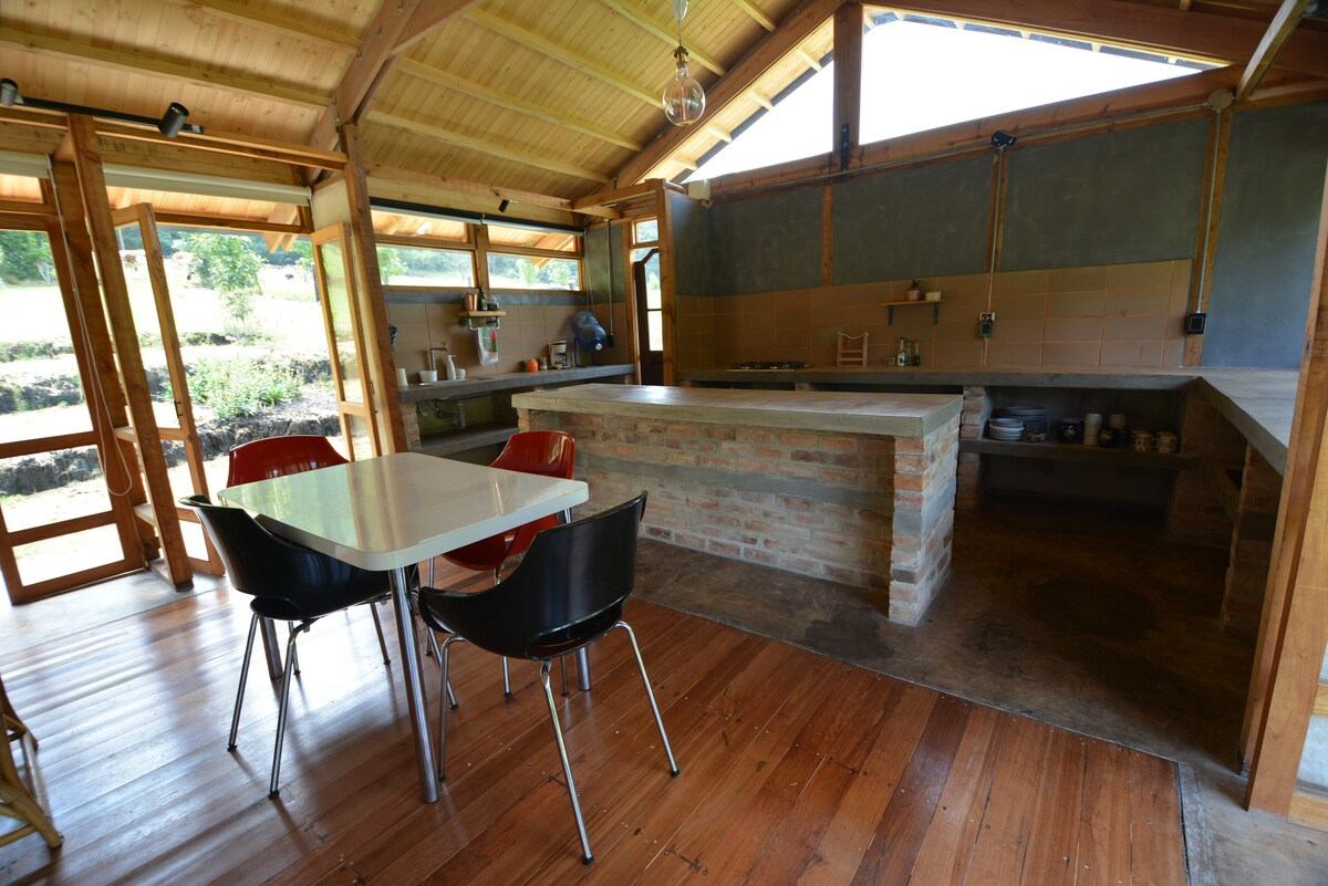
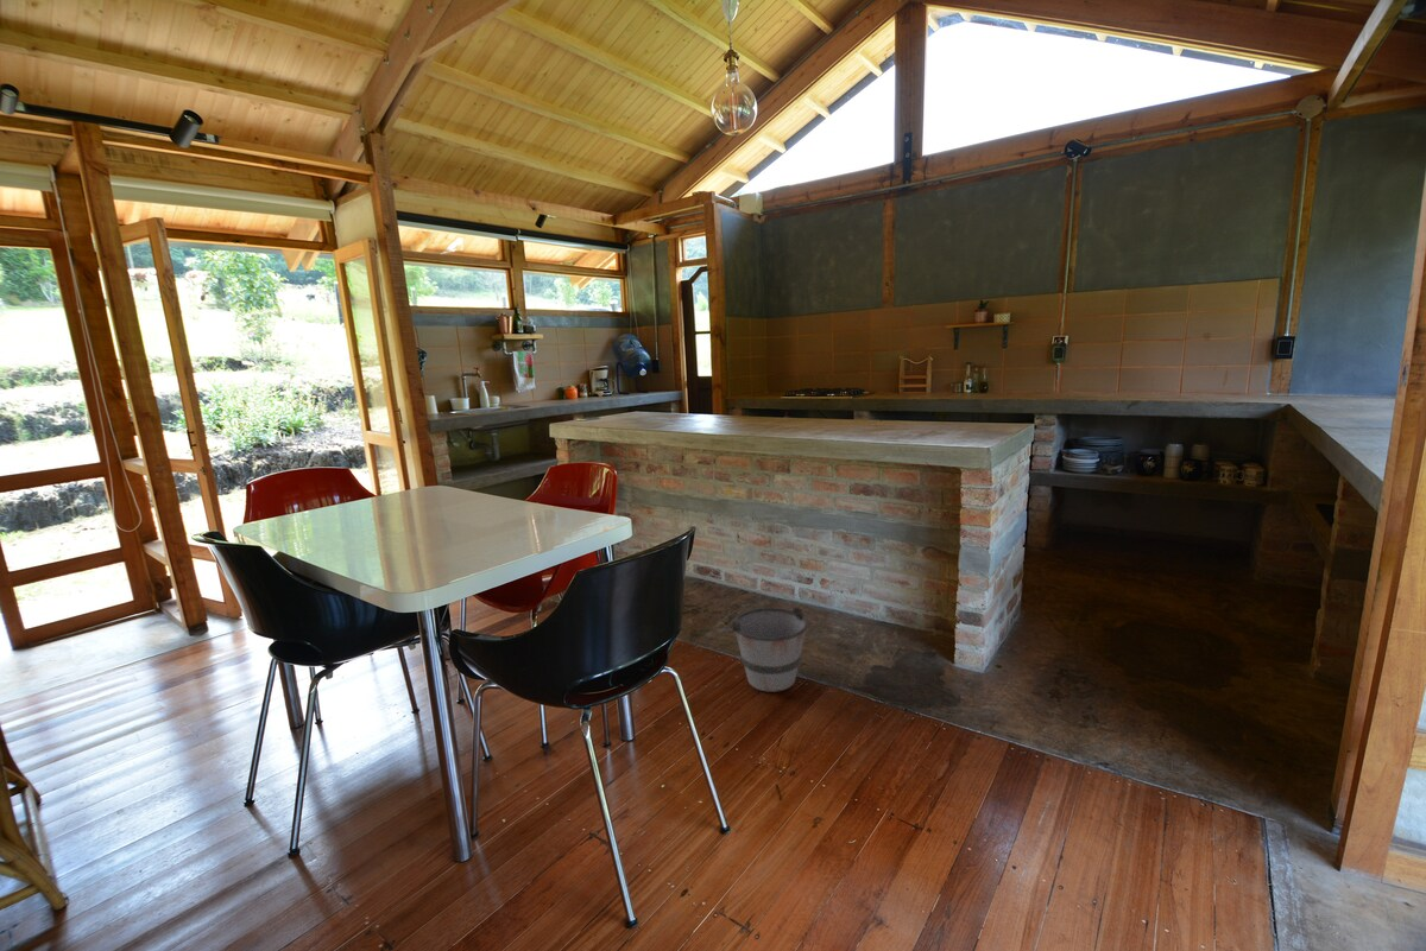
+ bucket (764, 642)
